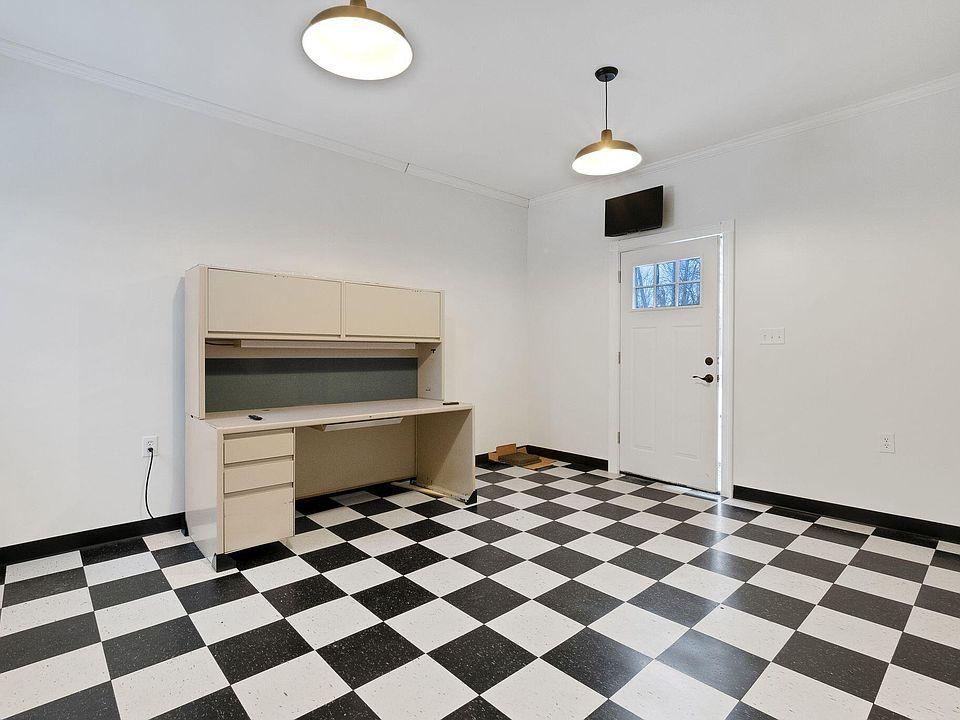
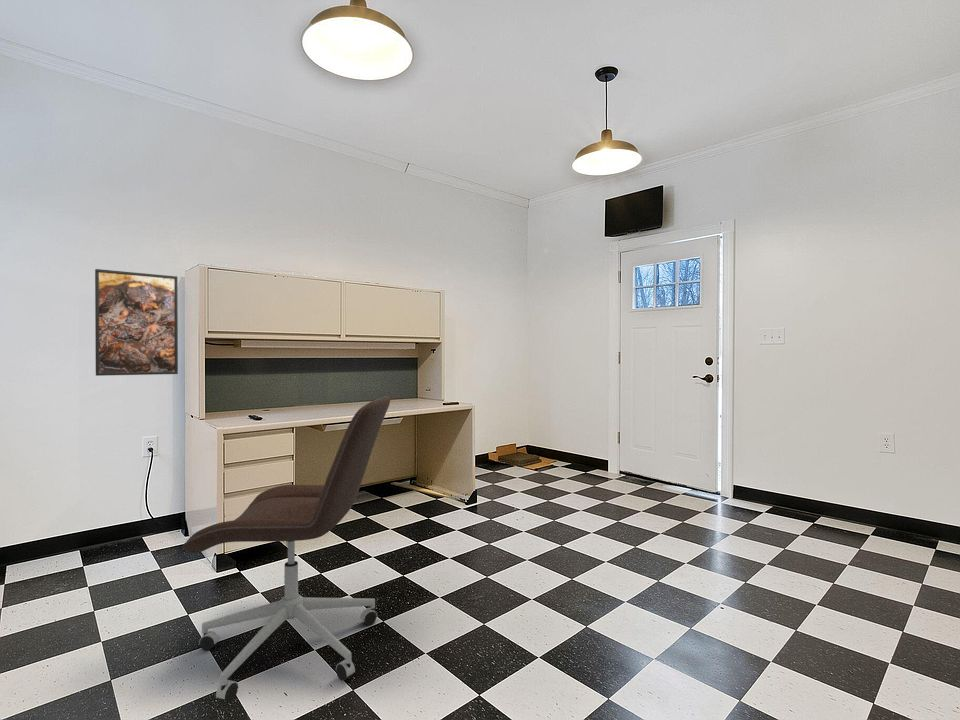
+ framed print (138, 323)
+ office chair (293, 523)
